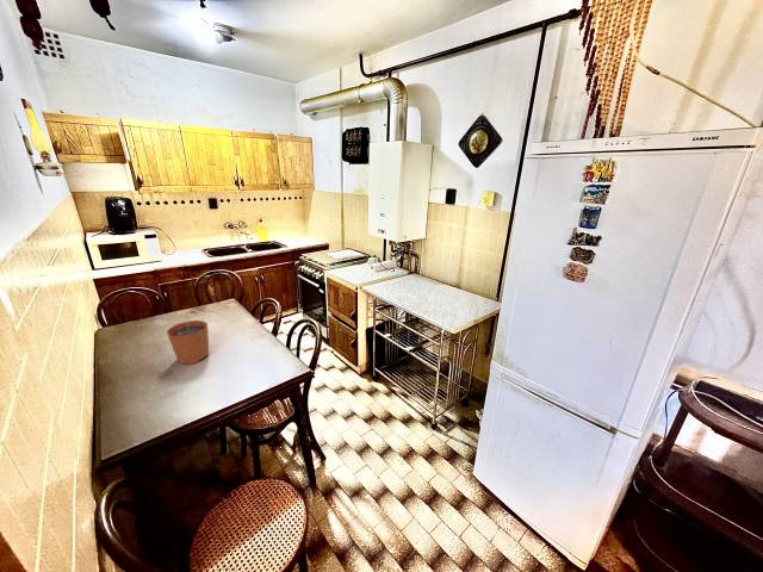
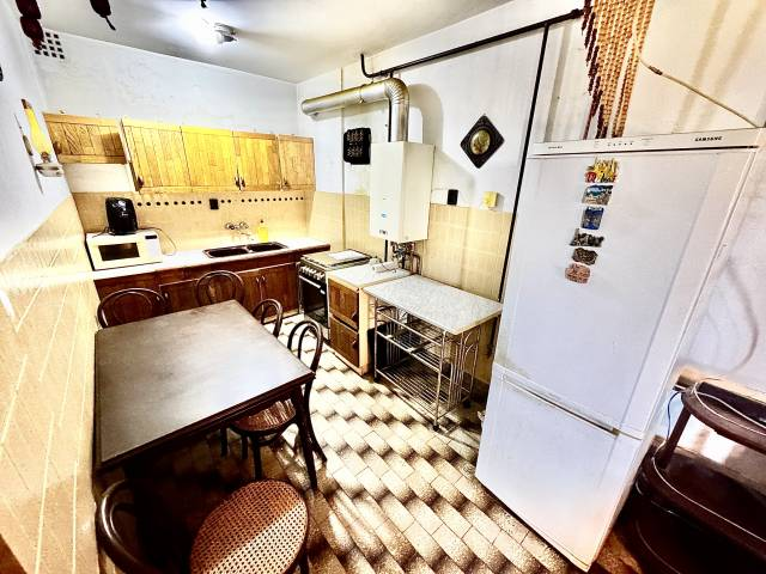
- plant pot (188, 335)
